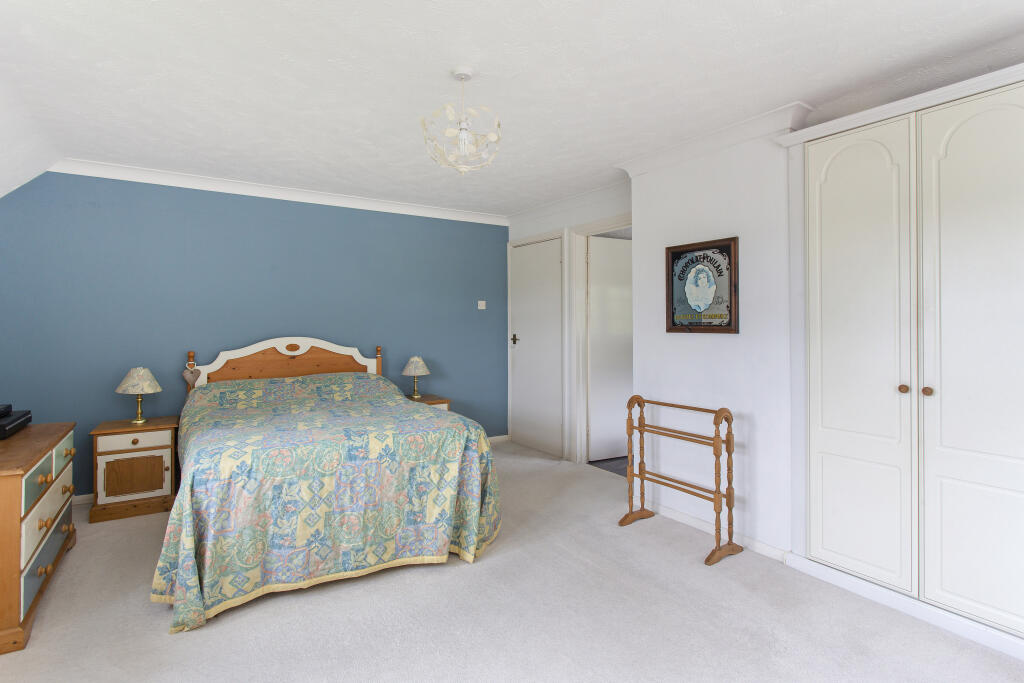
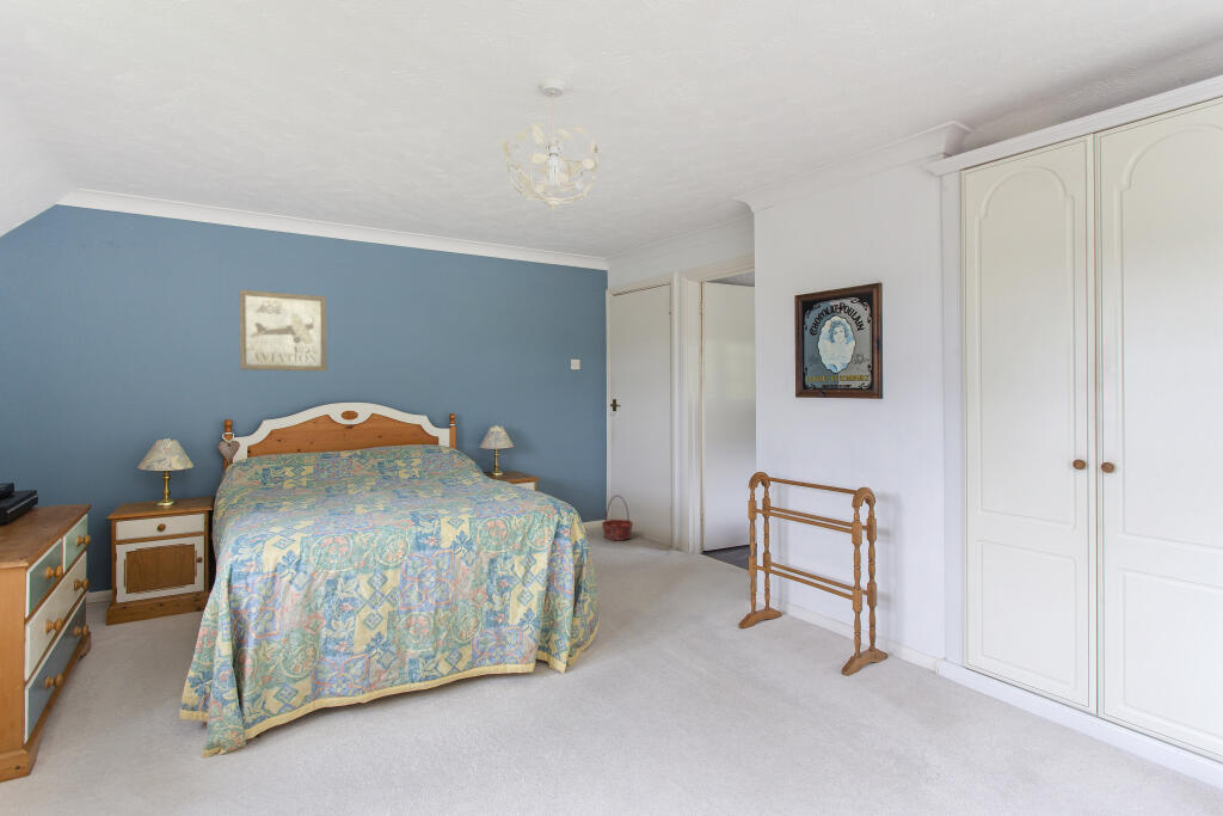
+ wall art (284, 331)
+ basket (616, 520)
